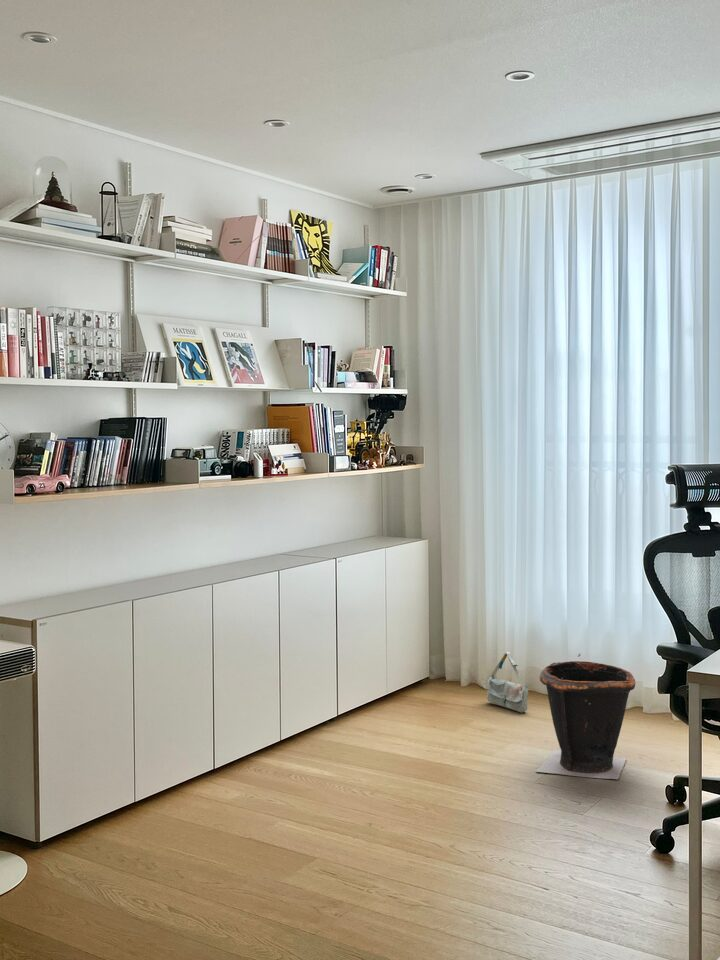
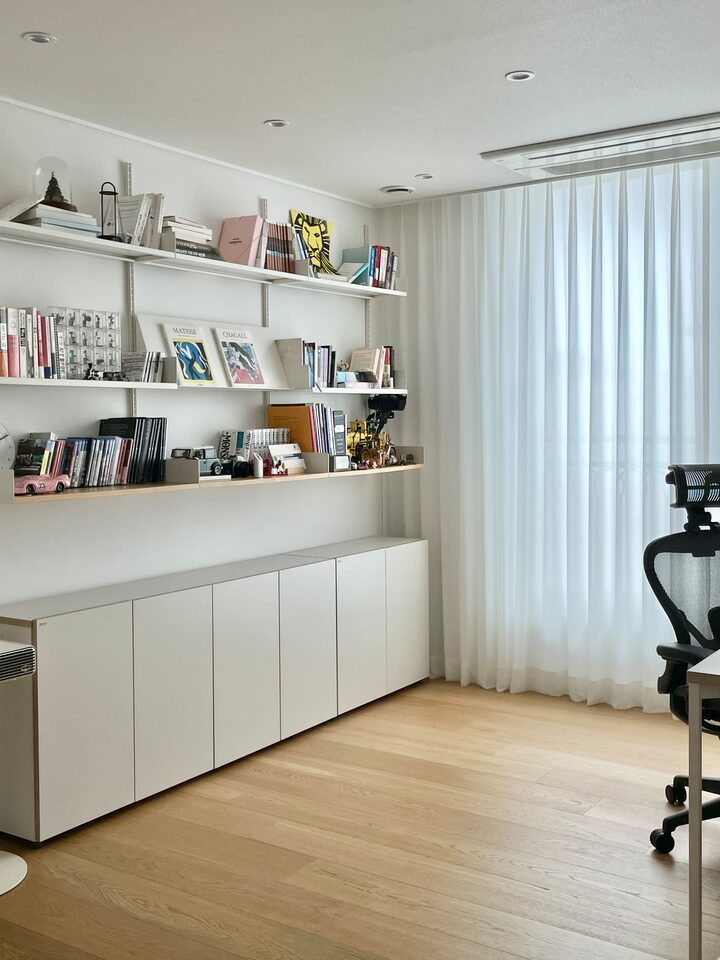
- bag (506, 681)
- waste bin (585, 713)
